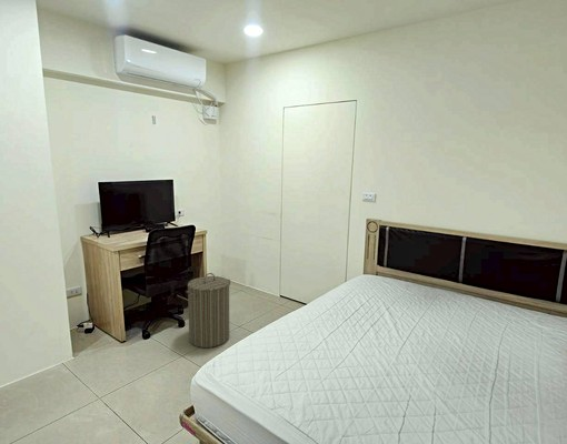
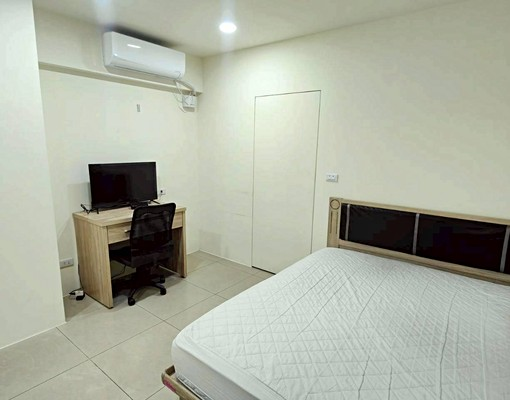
- laundry hamper (209, 305)
